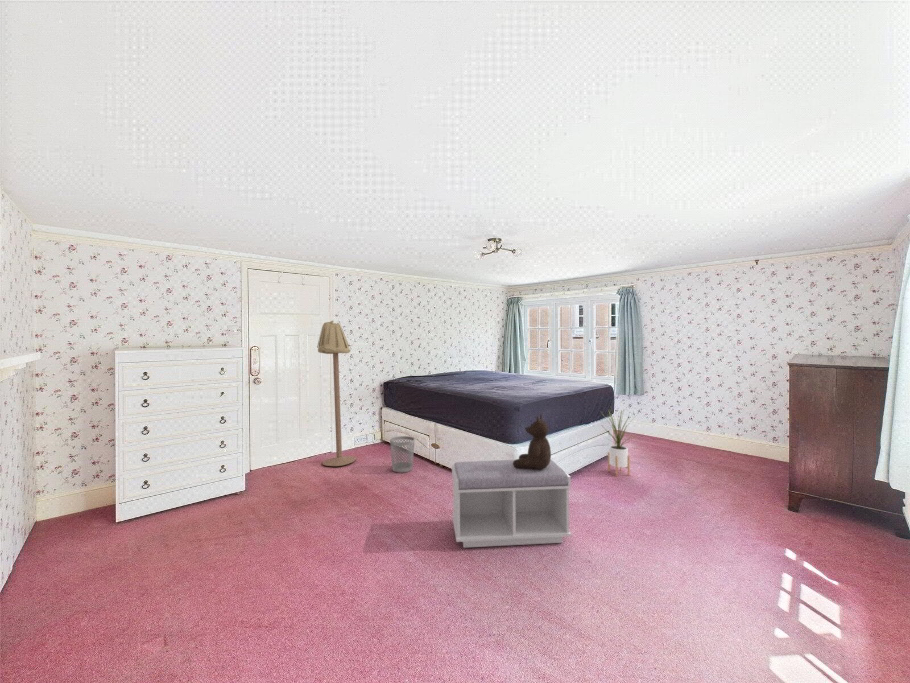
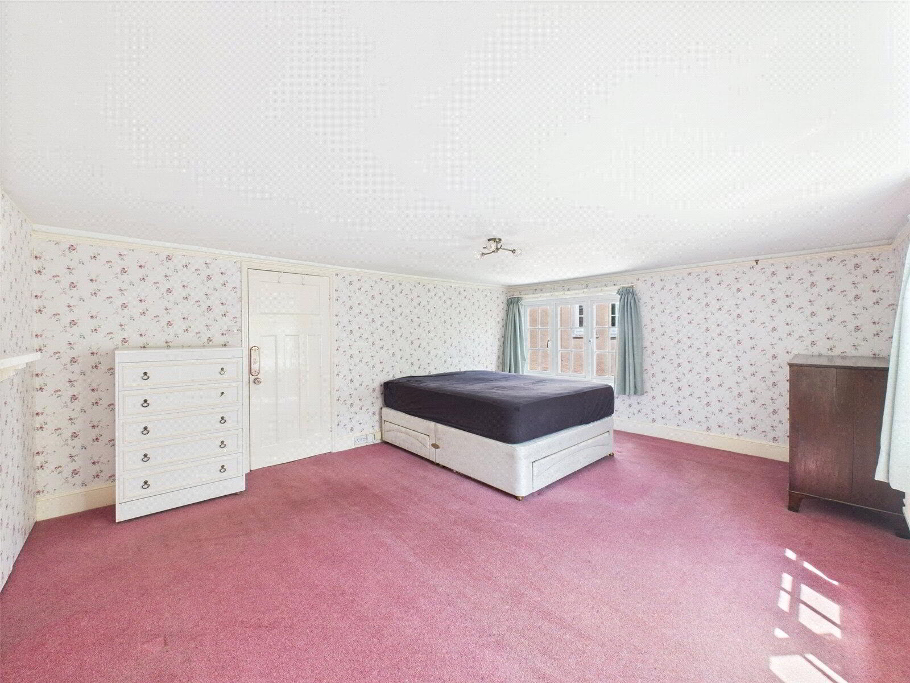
- floor lamp (335, 390)
- wastebasket (402, 454)
- house plant (619, 439)
- bench (508, 499)
- teddy bear (532, 440)
